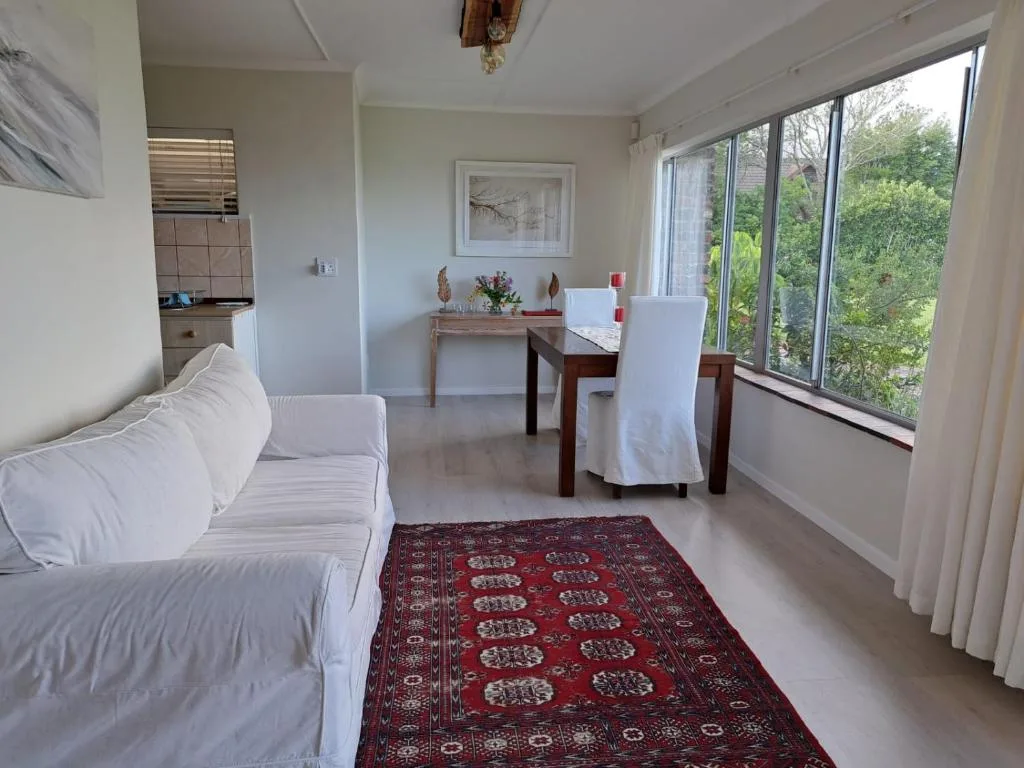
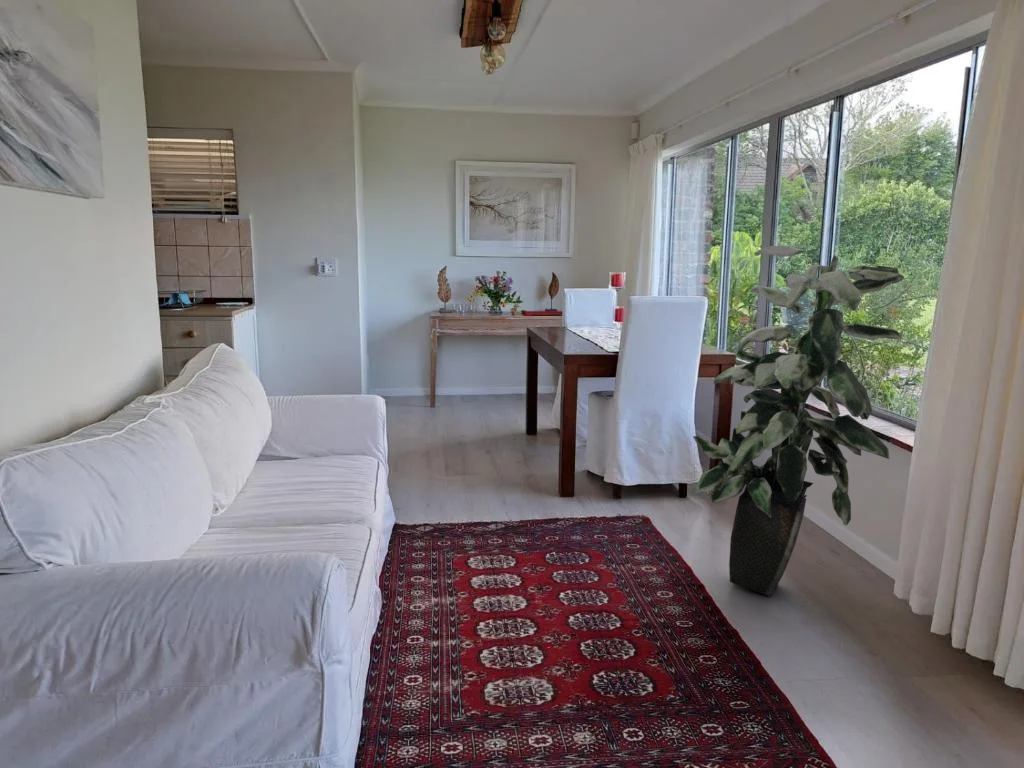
+ indoor plant (787, 422)
